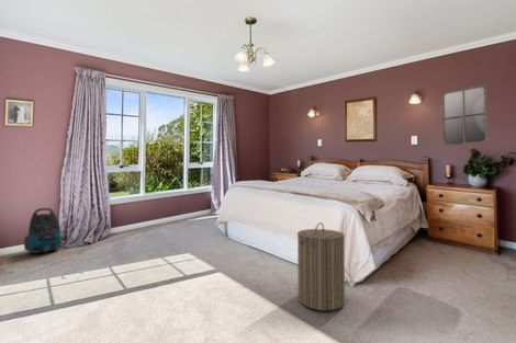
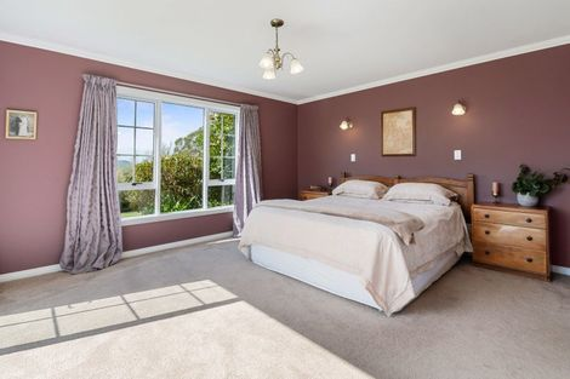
- laundry hamper (321, 261)
- vacuum cleaner (44, 230)
- home mirror (463, 116)
